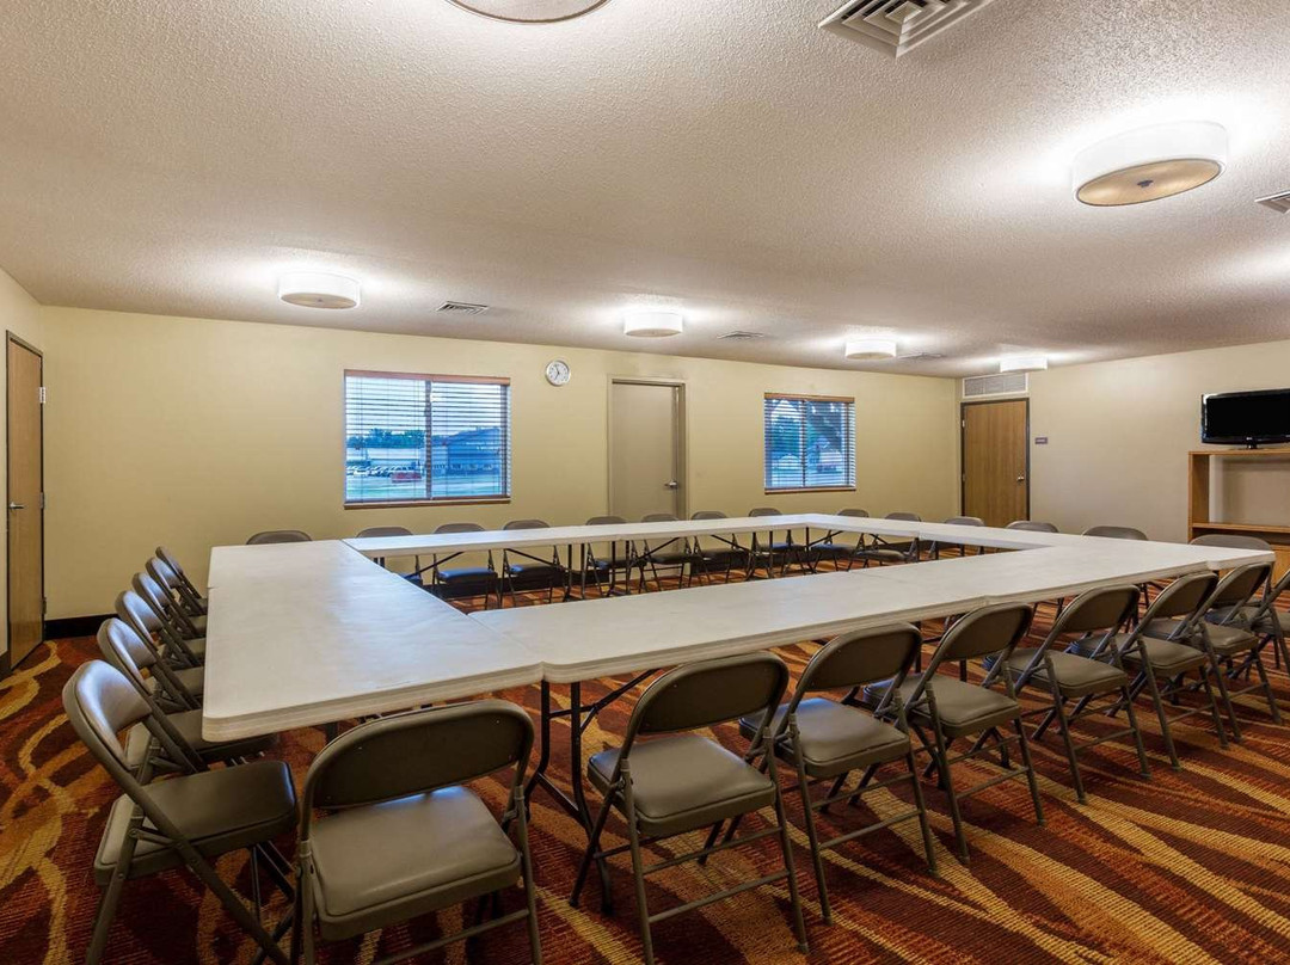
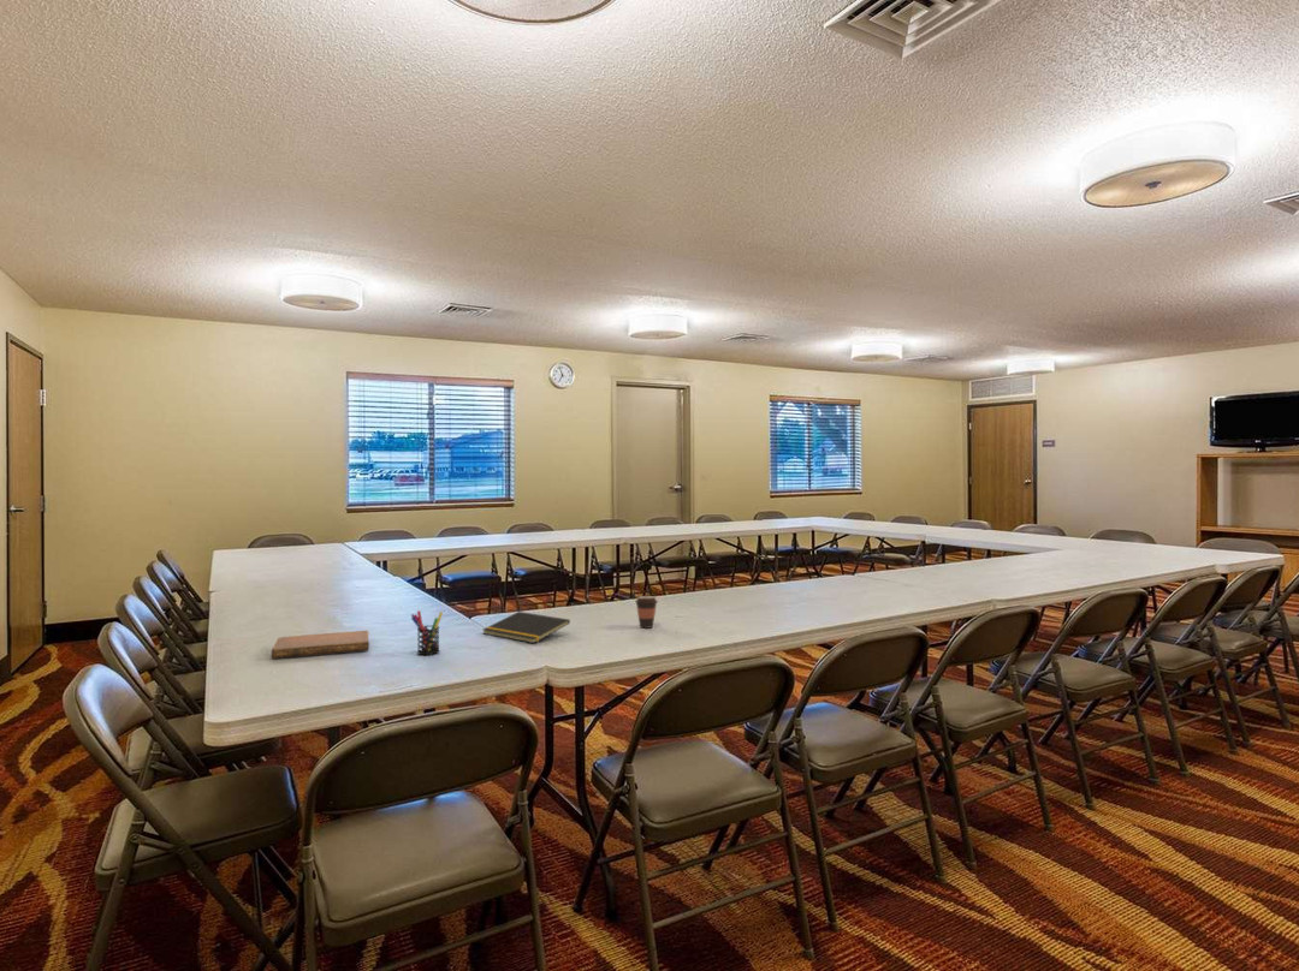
+ notebook (322, 643)
+ pen holder (428, 631)
+ coffee cup (646, 612)
+ notepad (526, 626)
